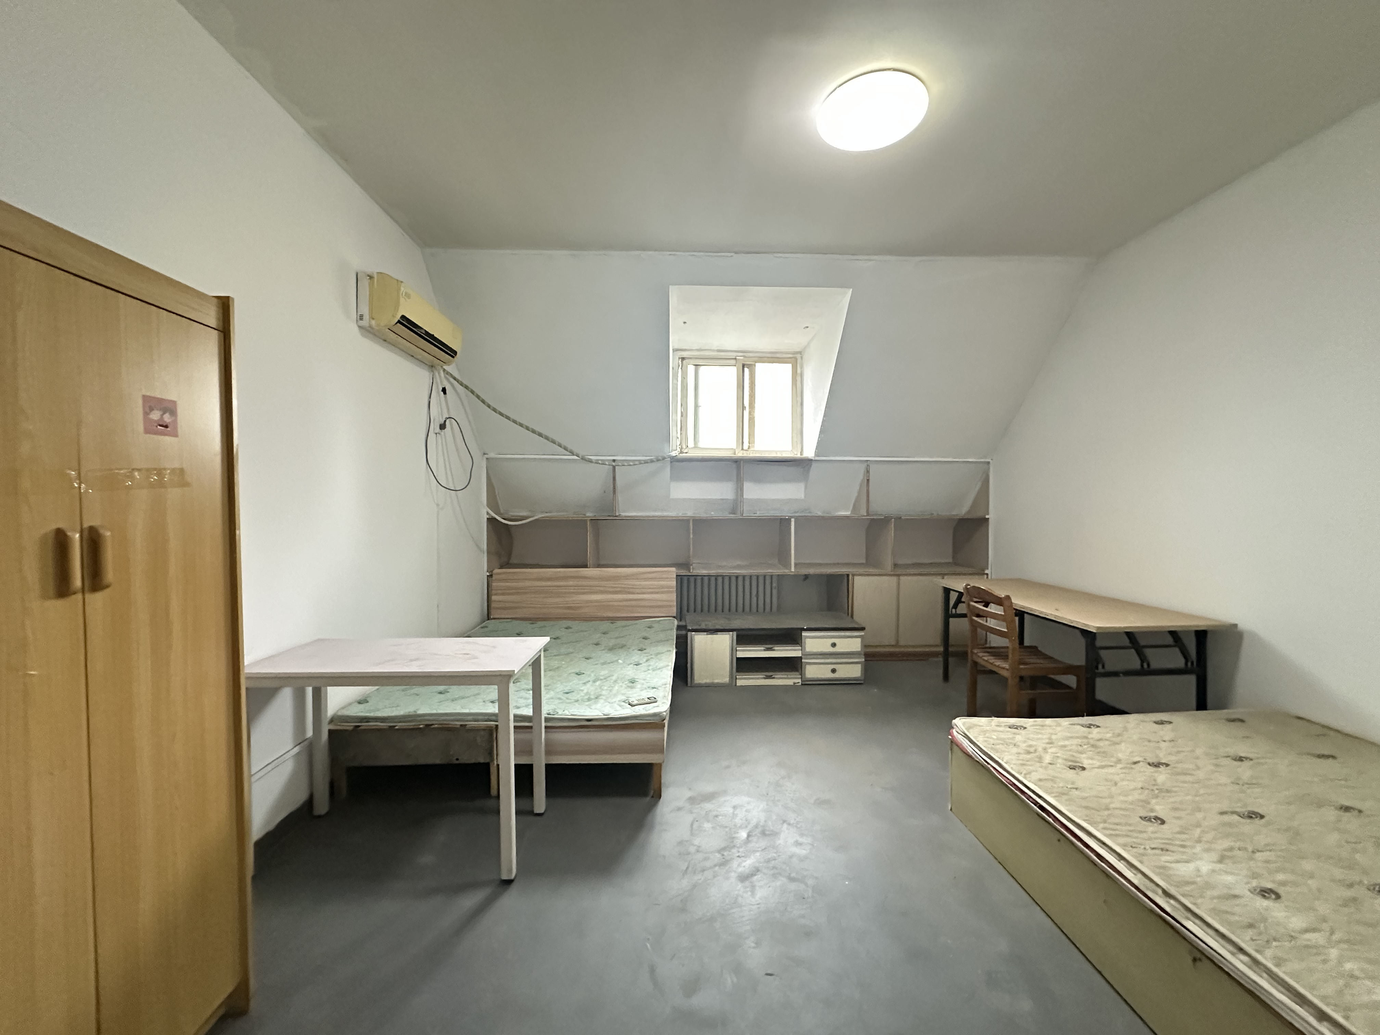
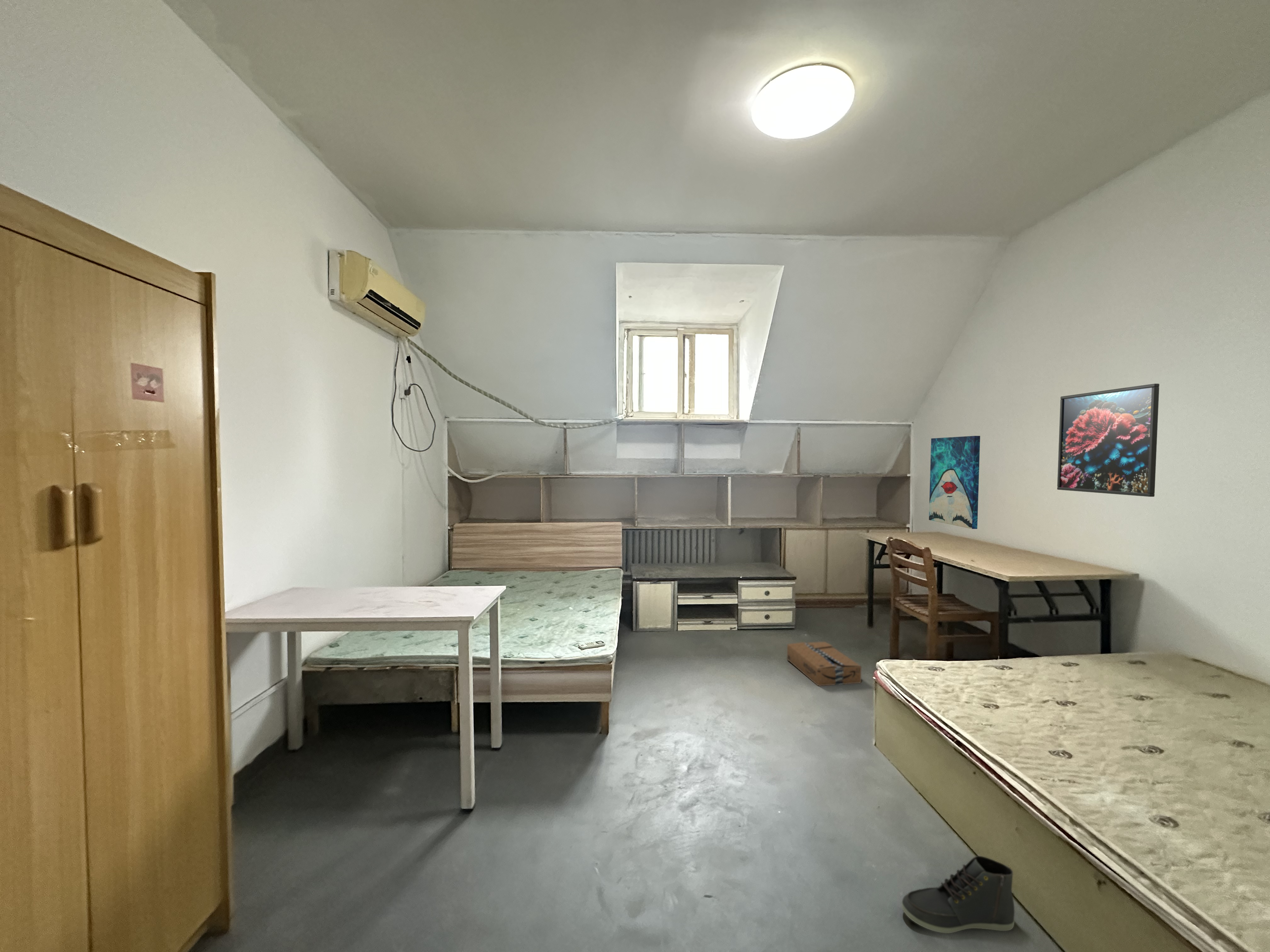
+ sneaker (956, 888)
+ cardboard box (822, 661)
+ wall art (952, 481)
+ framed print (1103, 442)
